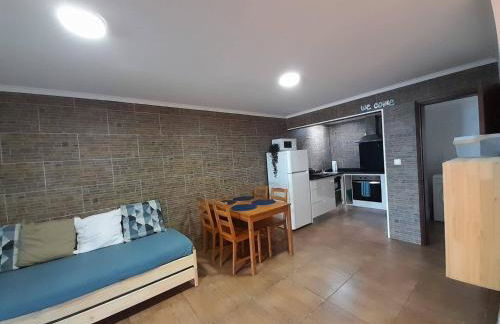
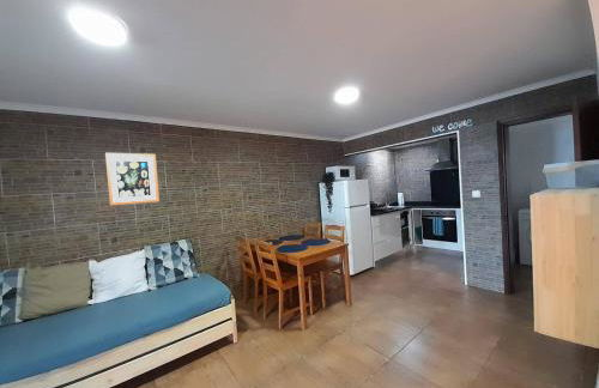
+ wall art (133, 178)
